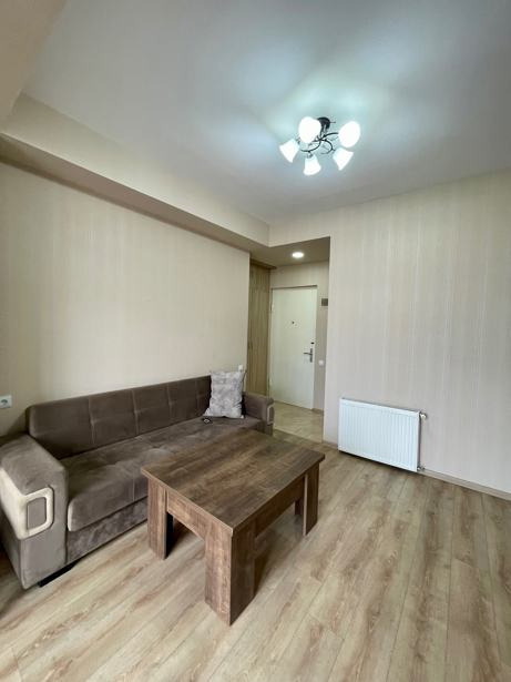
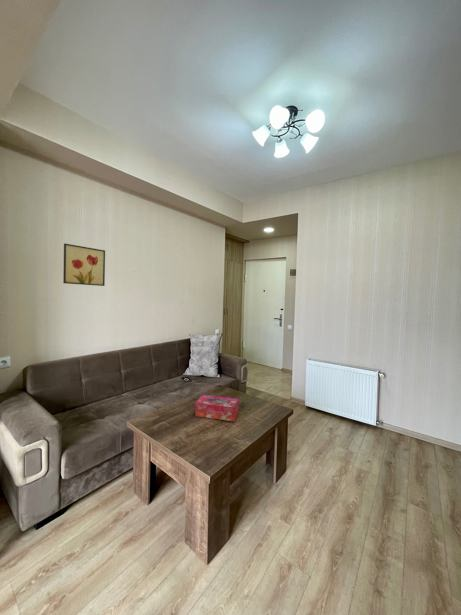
+ wall art (85, 266)
+ tissue box (217, 407)
